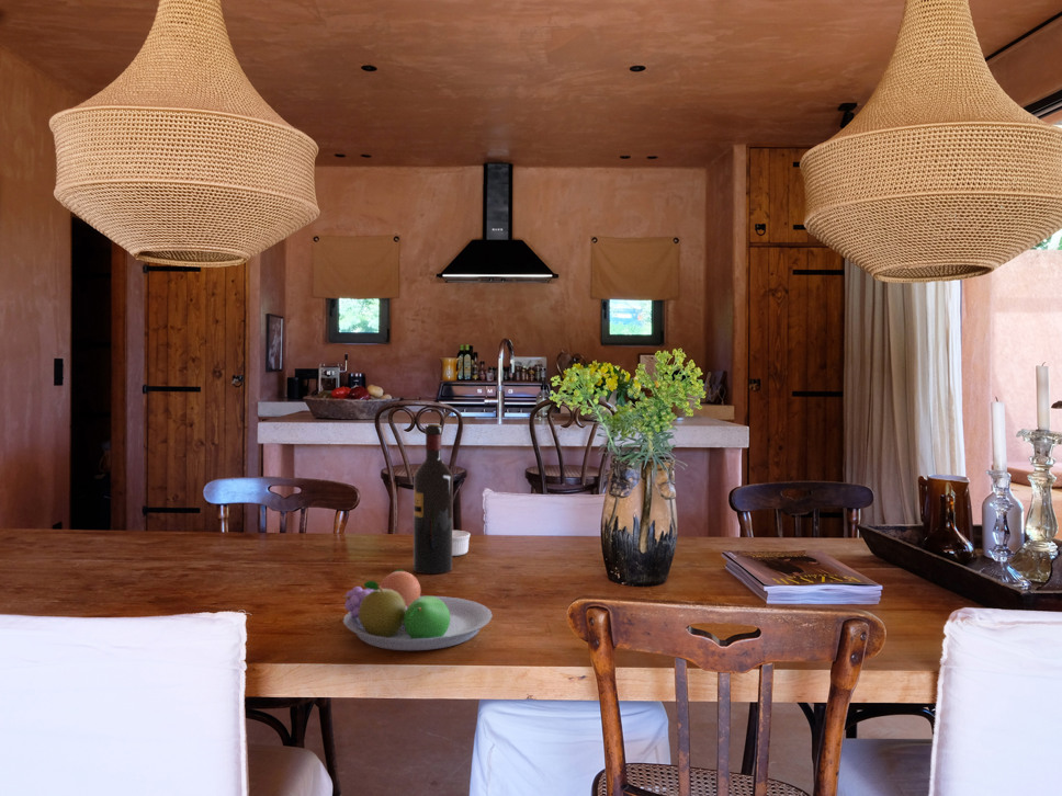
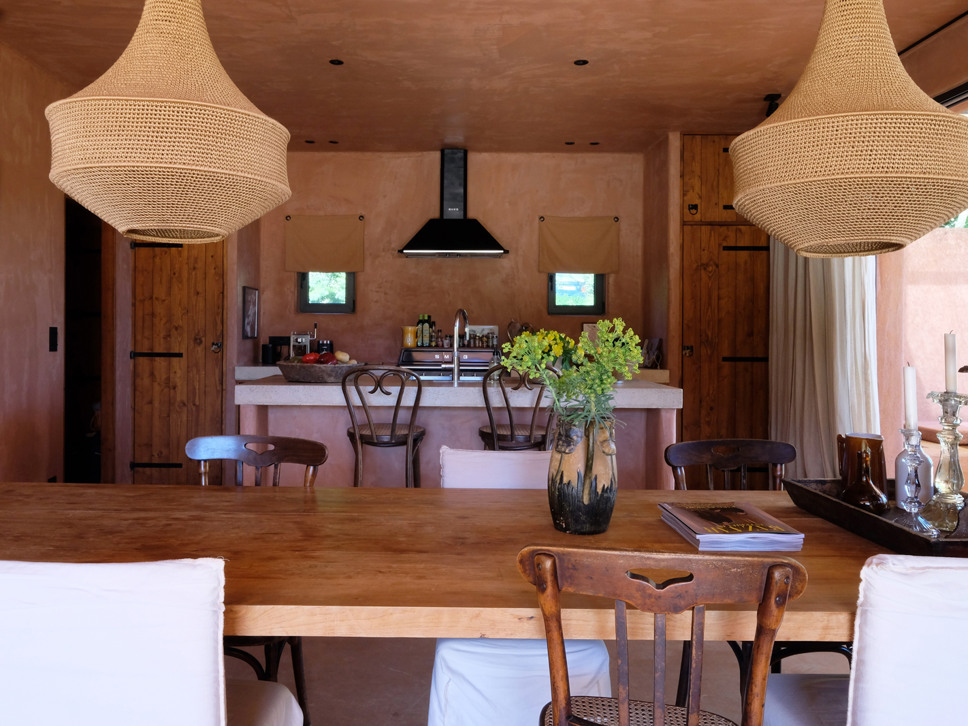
- ramekin (452, 543)
- fruit bowl (416, 603)
- wine bottle (432, 497)
